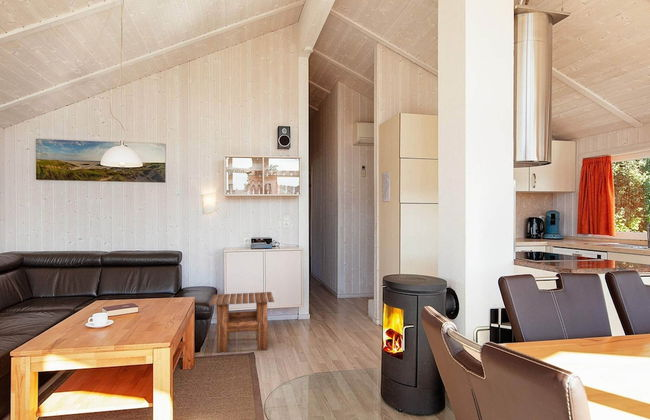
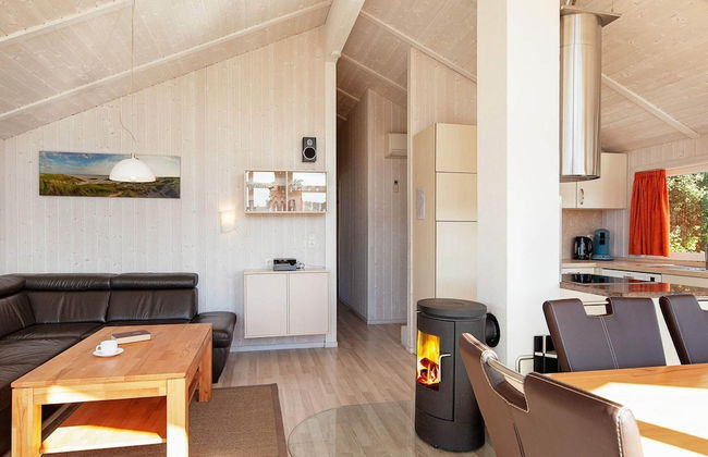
- side table (242, 321)
